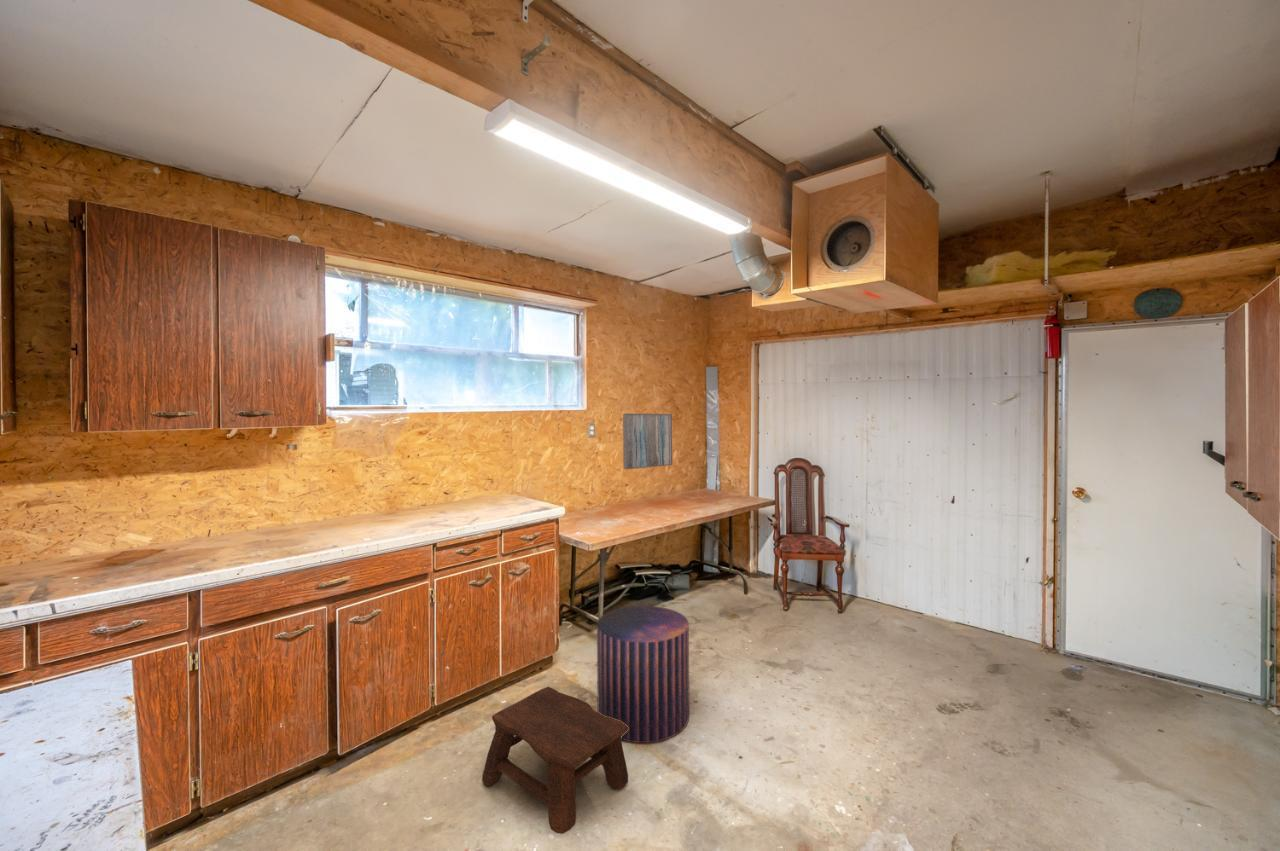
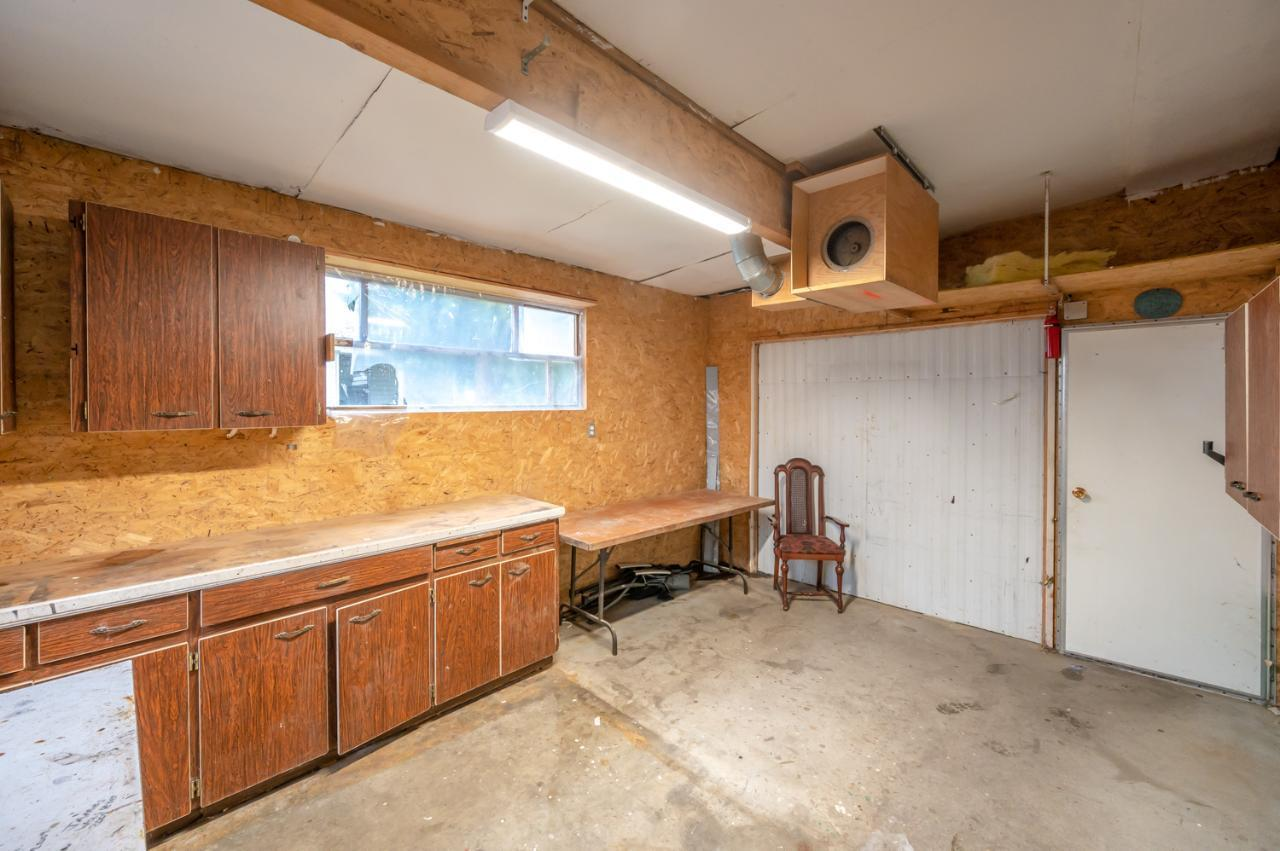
- wall art (648, 440)
- stool (643, 668)
- stool (554, 751)
